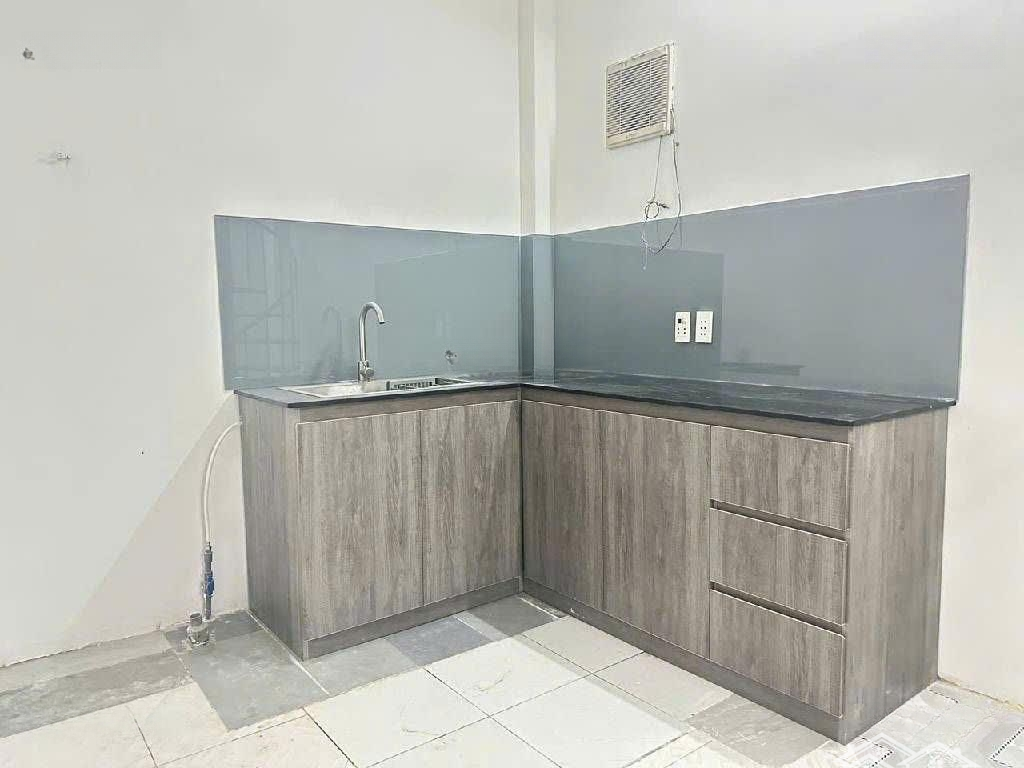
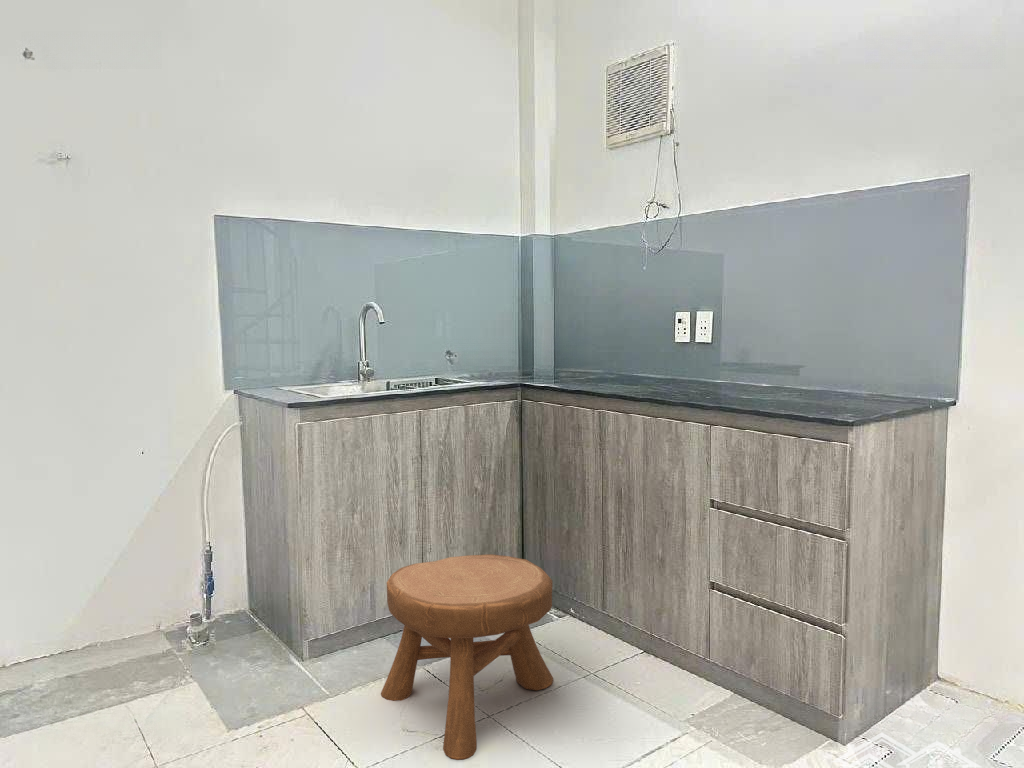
+ stool (478, 636)
